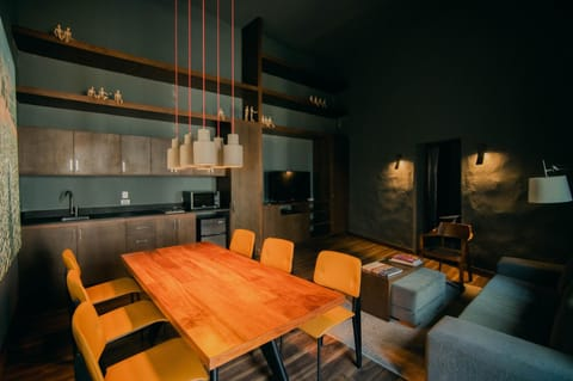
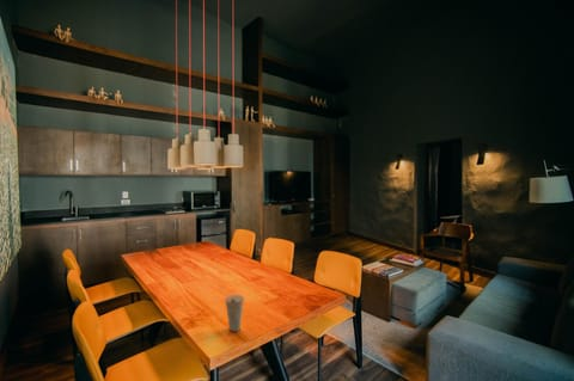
+ cup (234, 312)
